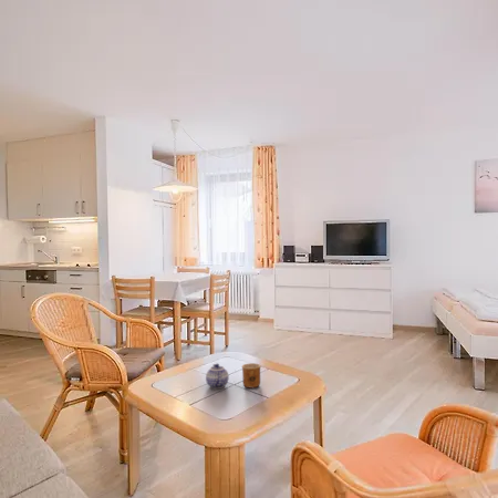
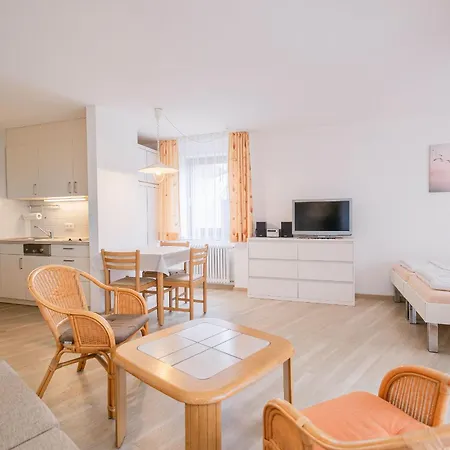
- cup (251, 375)
- teapot (217, 374)
